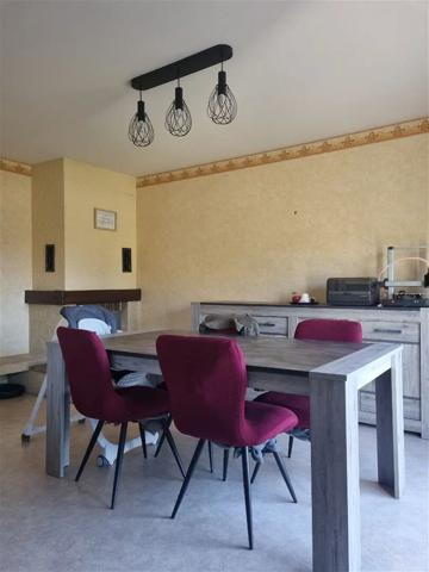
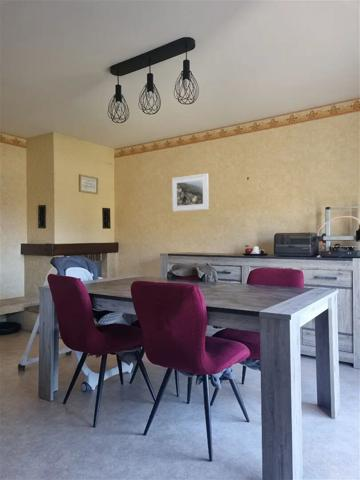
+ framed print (189, 193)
